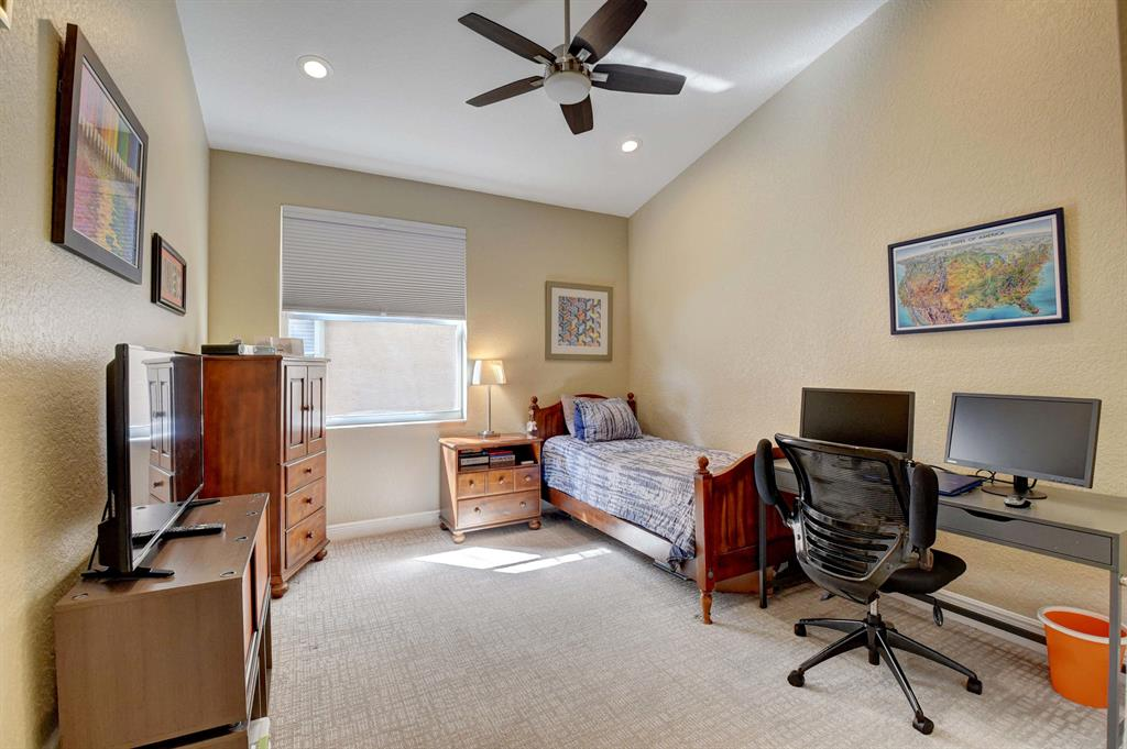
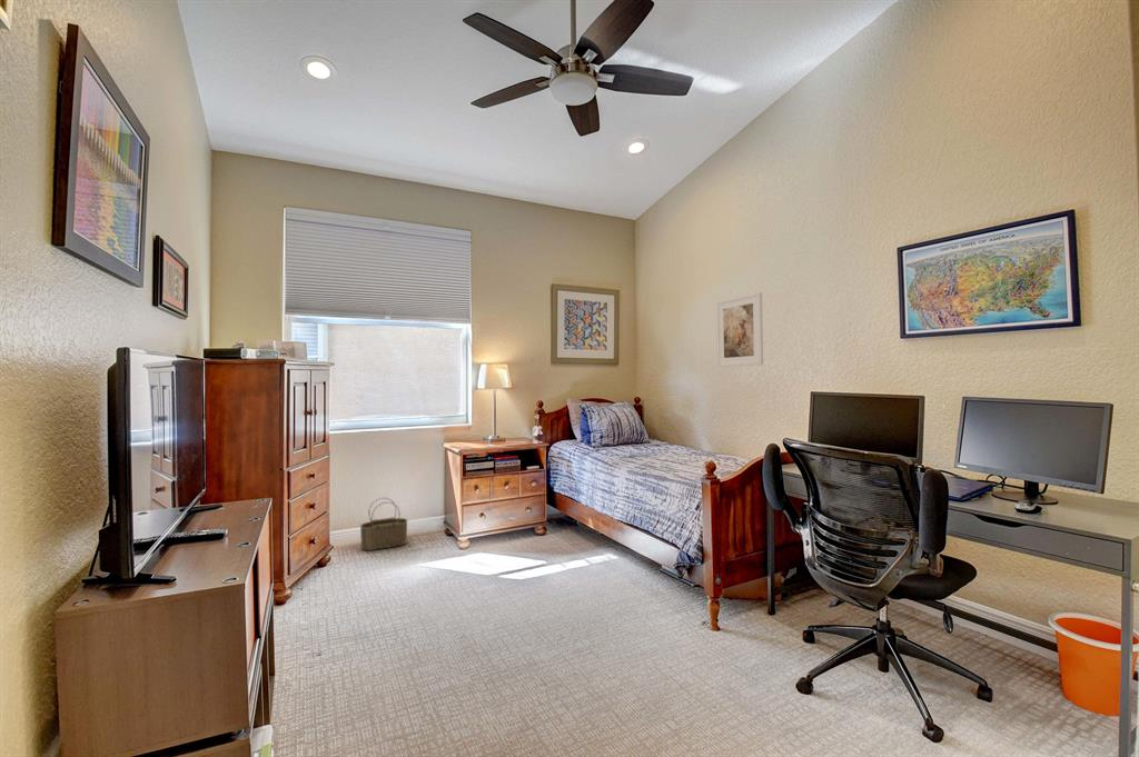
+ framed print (737, 331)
+ wicker basket (384, 522)
